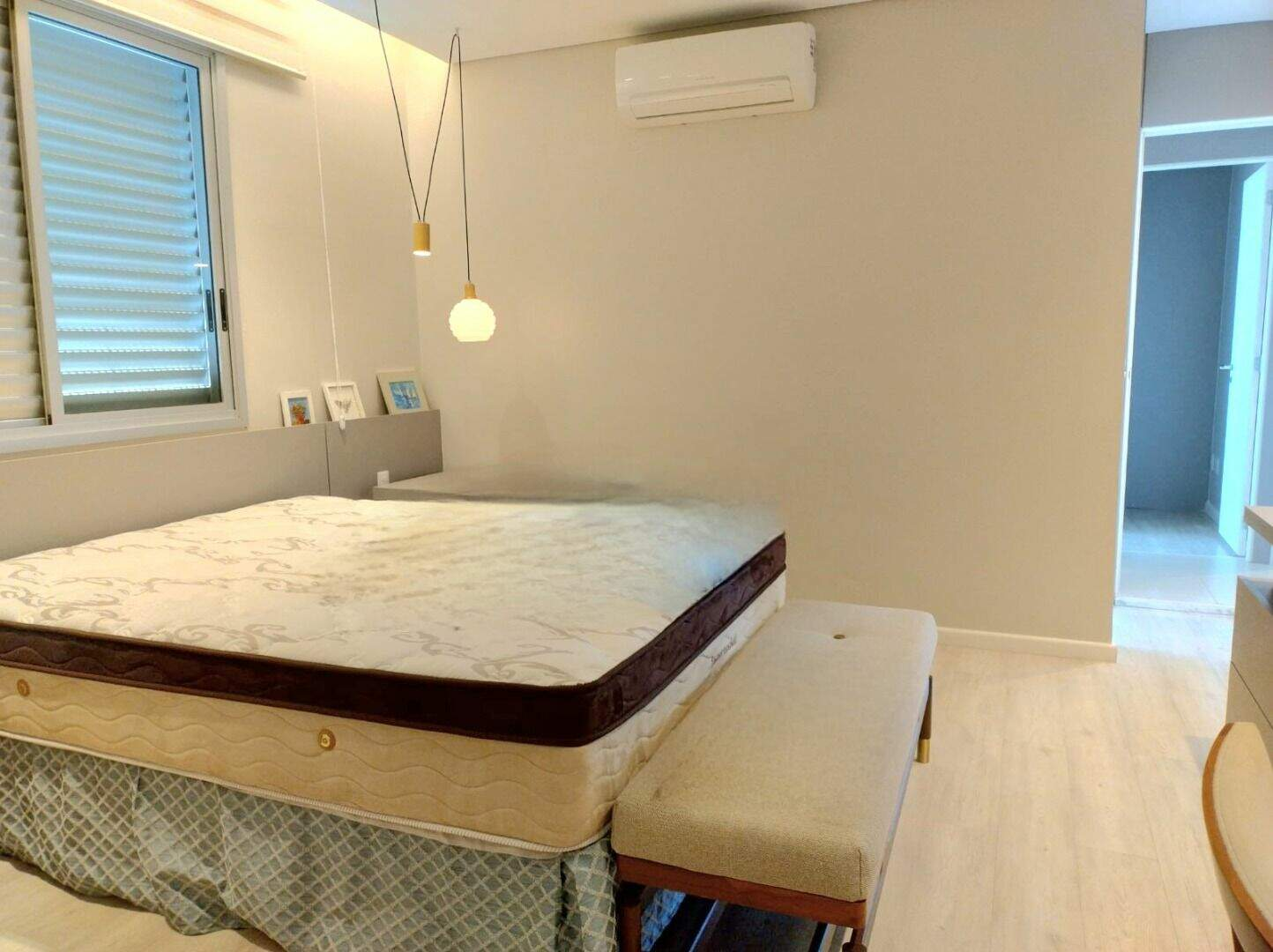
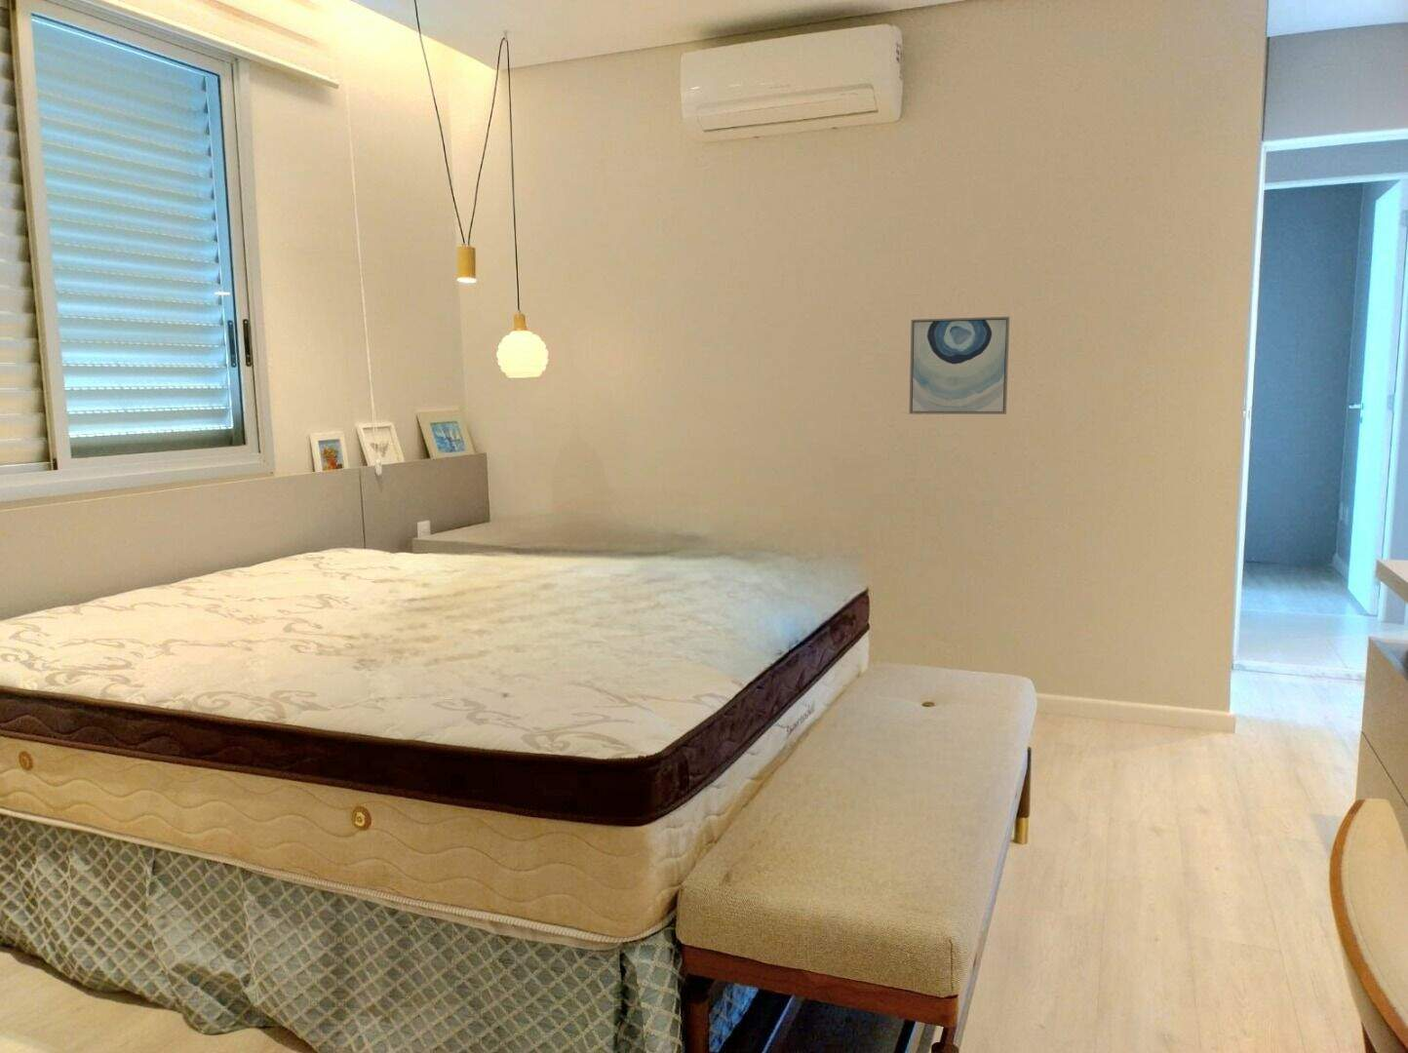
+ wall art (958, 366)
